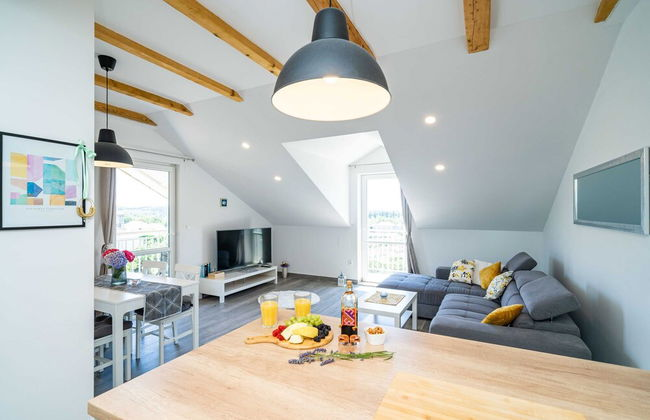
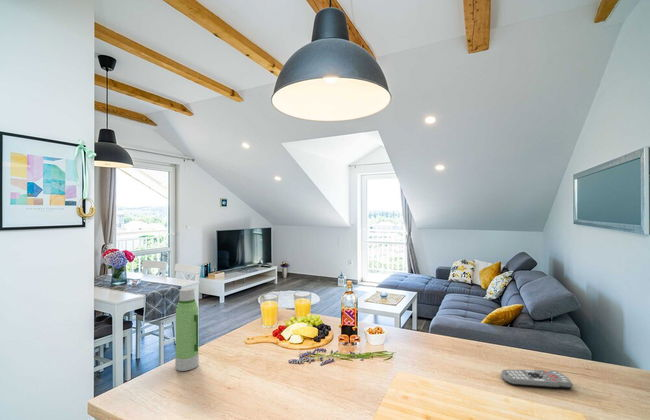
+ water bottle (187, 327)
+ remote control (534, 378)
